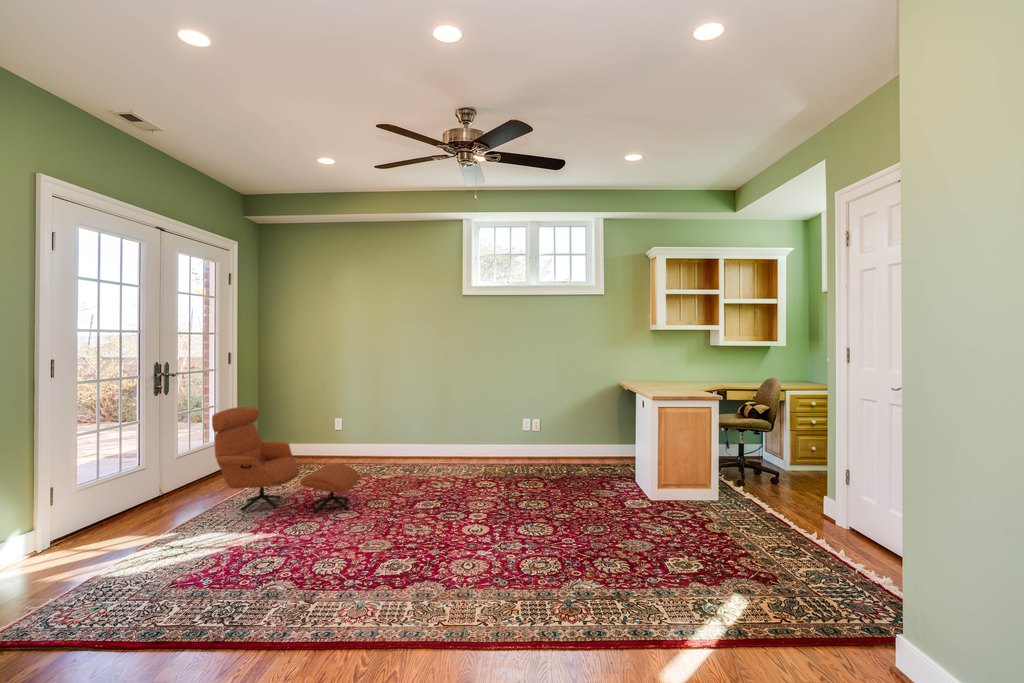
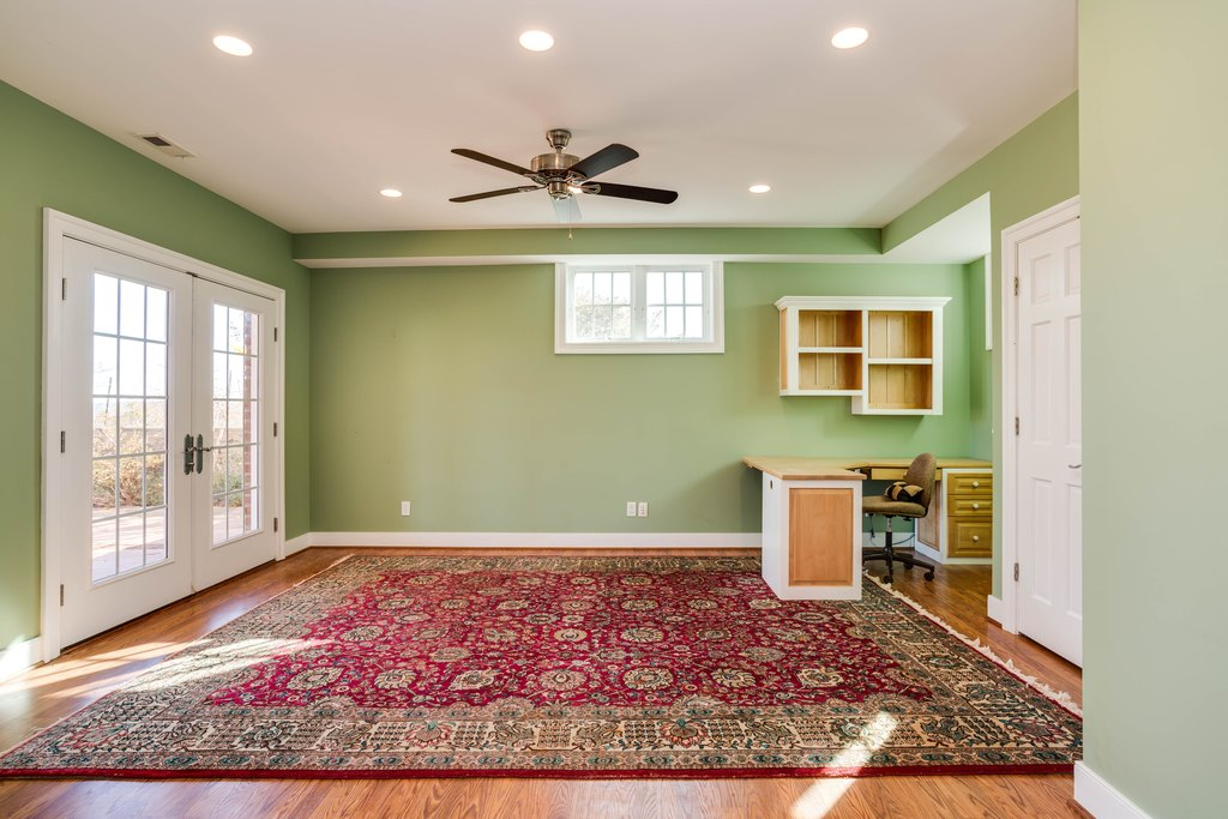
- armchair (290, 457)
